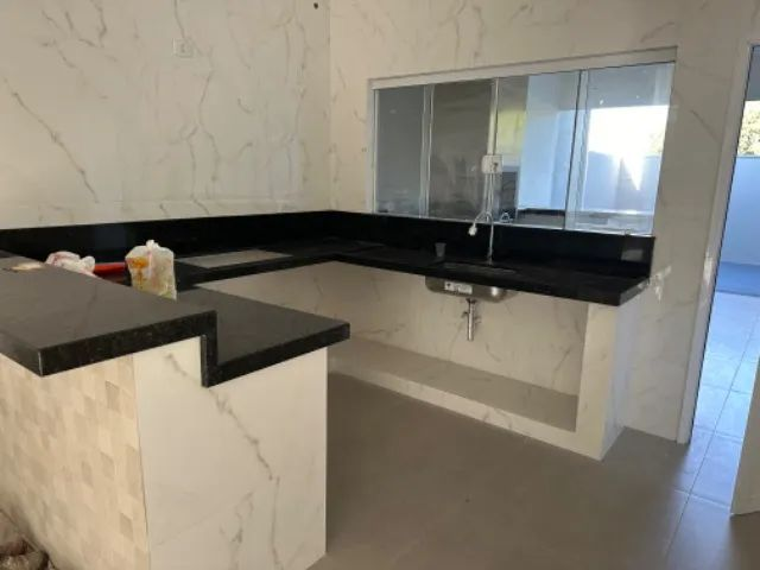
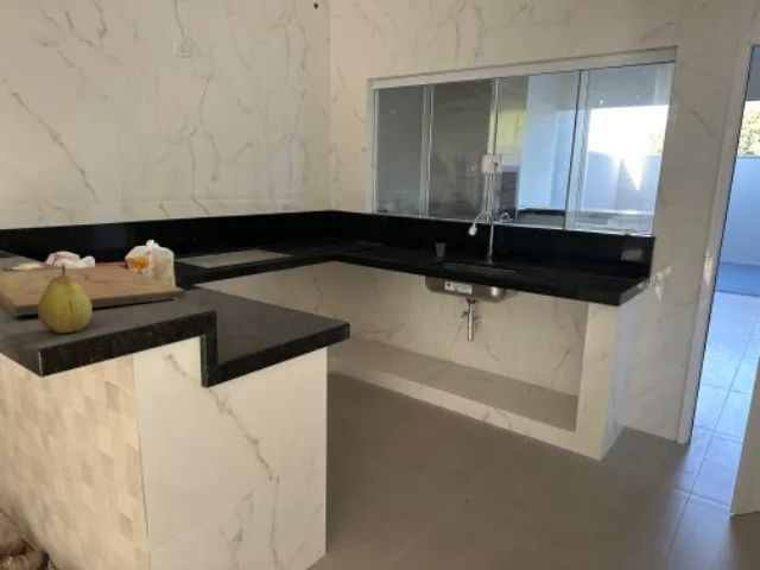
+ cutting board (78, 284)
+ fruit (64, 298)
